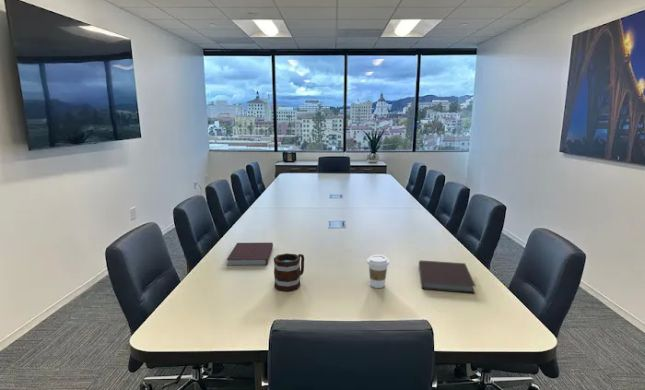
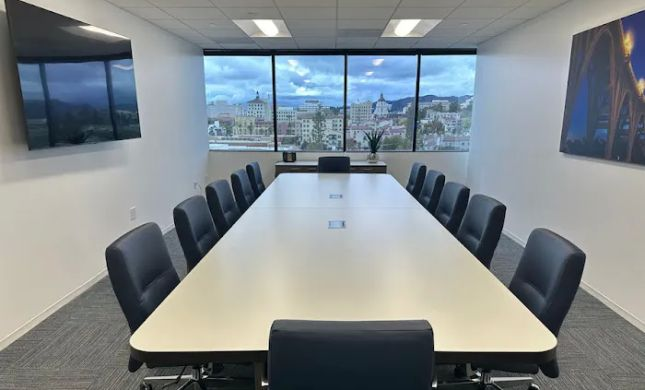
- notebook (444, 275)
- mug (291, 270)
- coffee cup (377, 271)
- notebook (251, 253)
